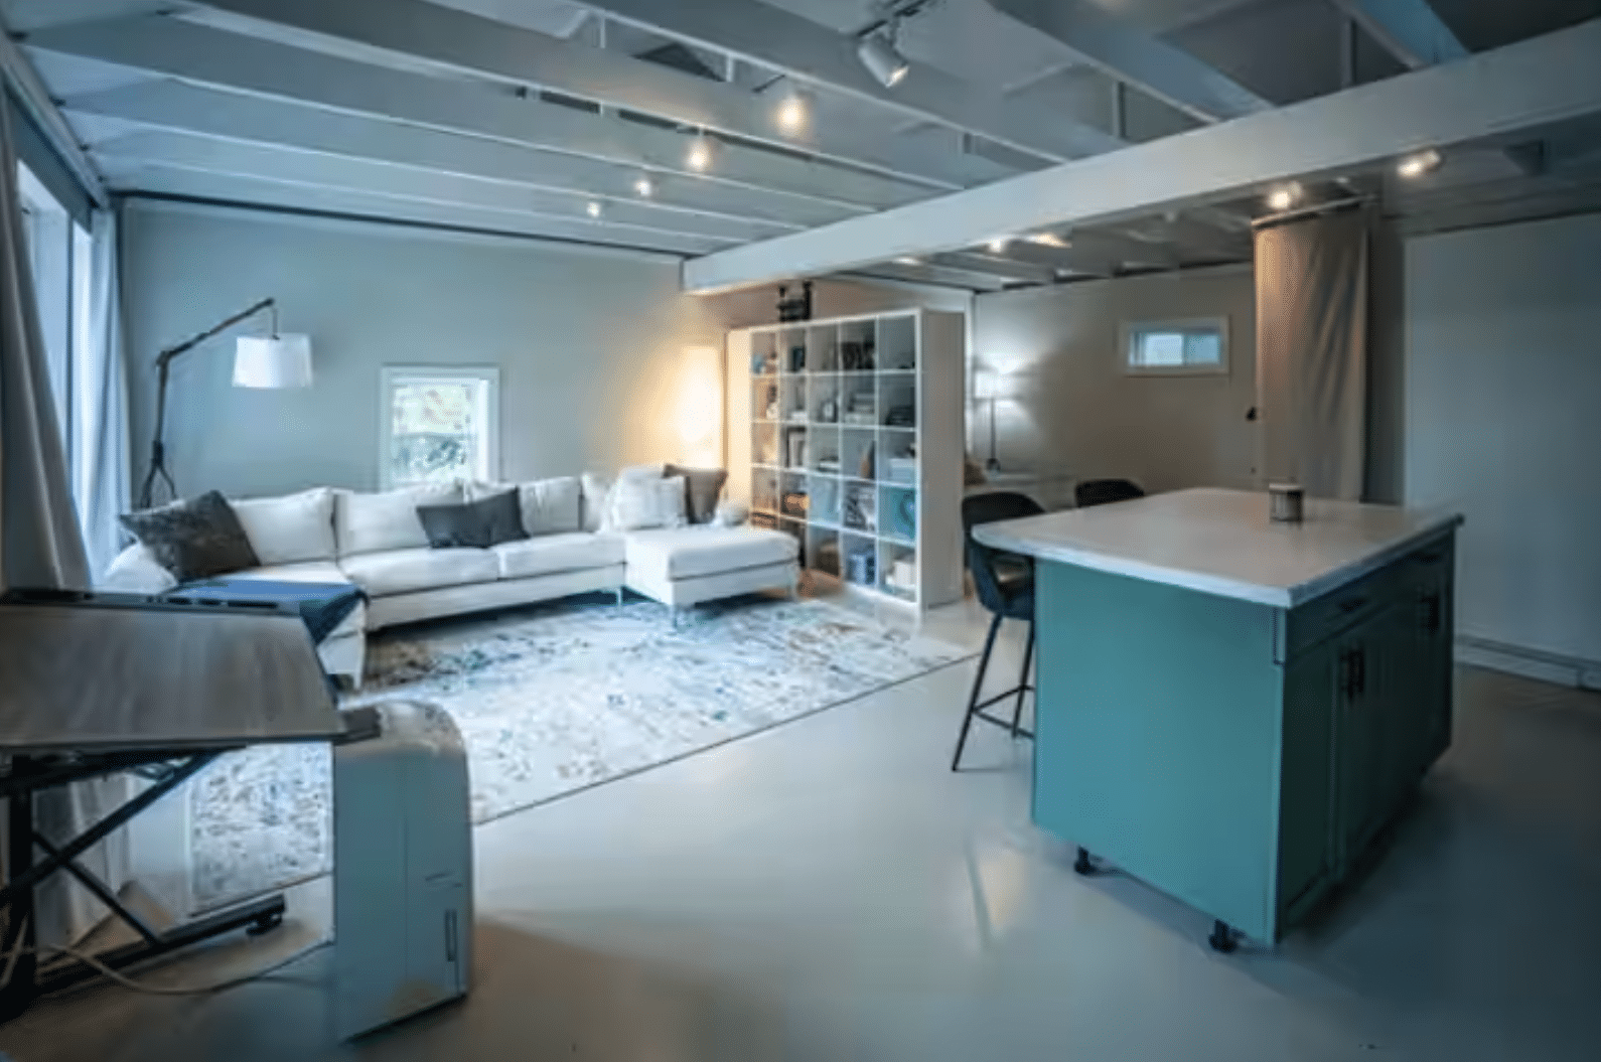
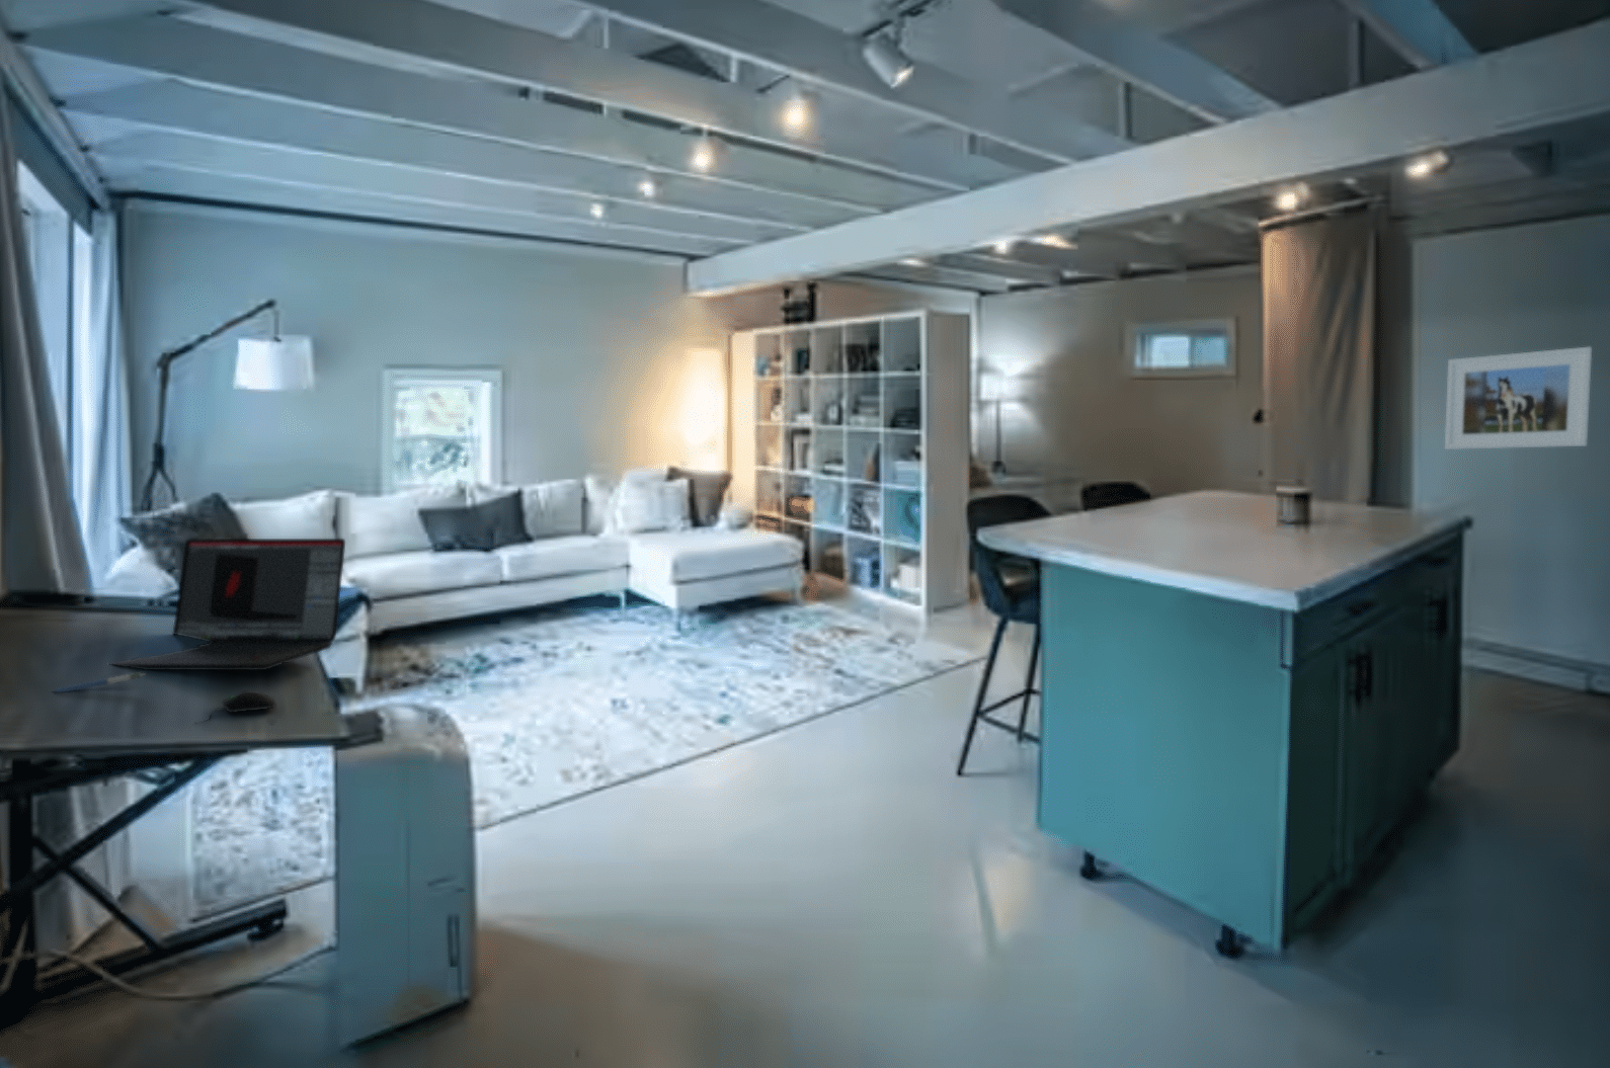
+ pen (99, 682)
+ laptop (224, 601)
+ computer mouse (234, 702)
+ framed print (1513, 399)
